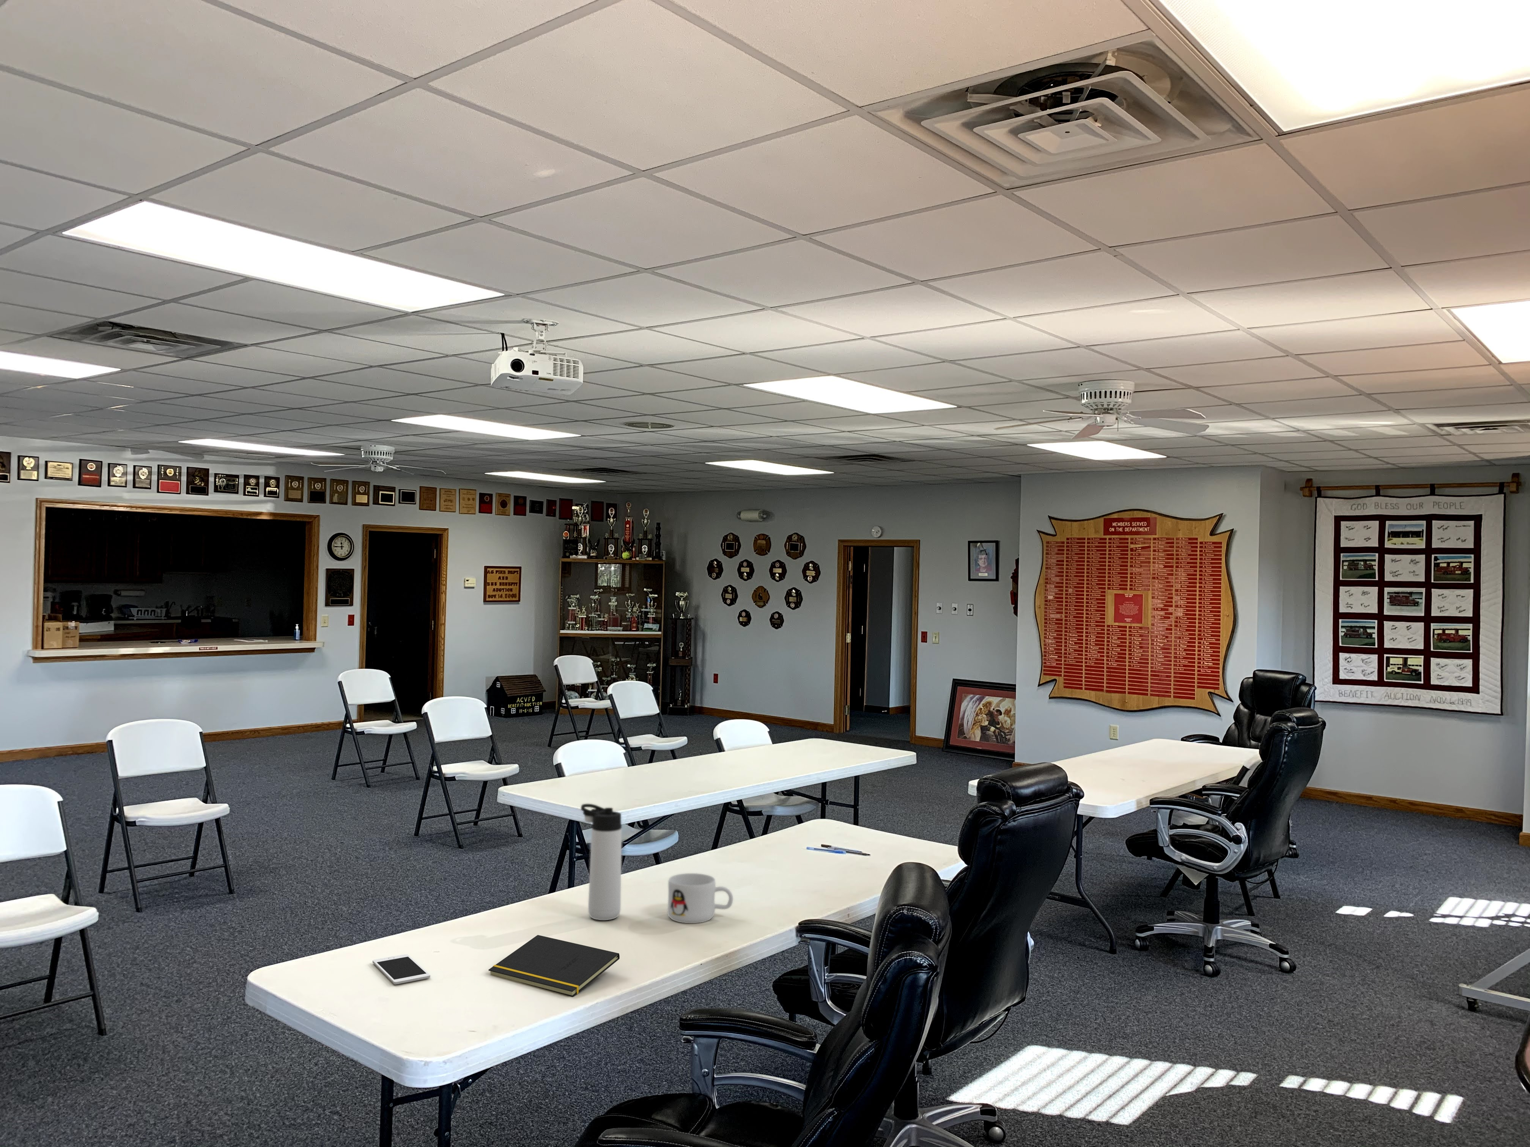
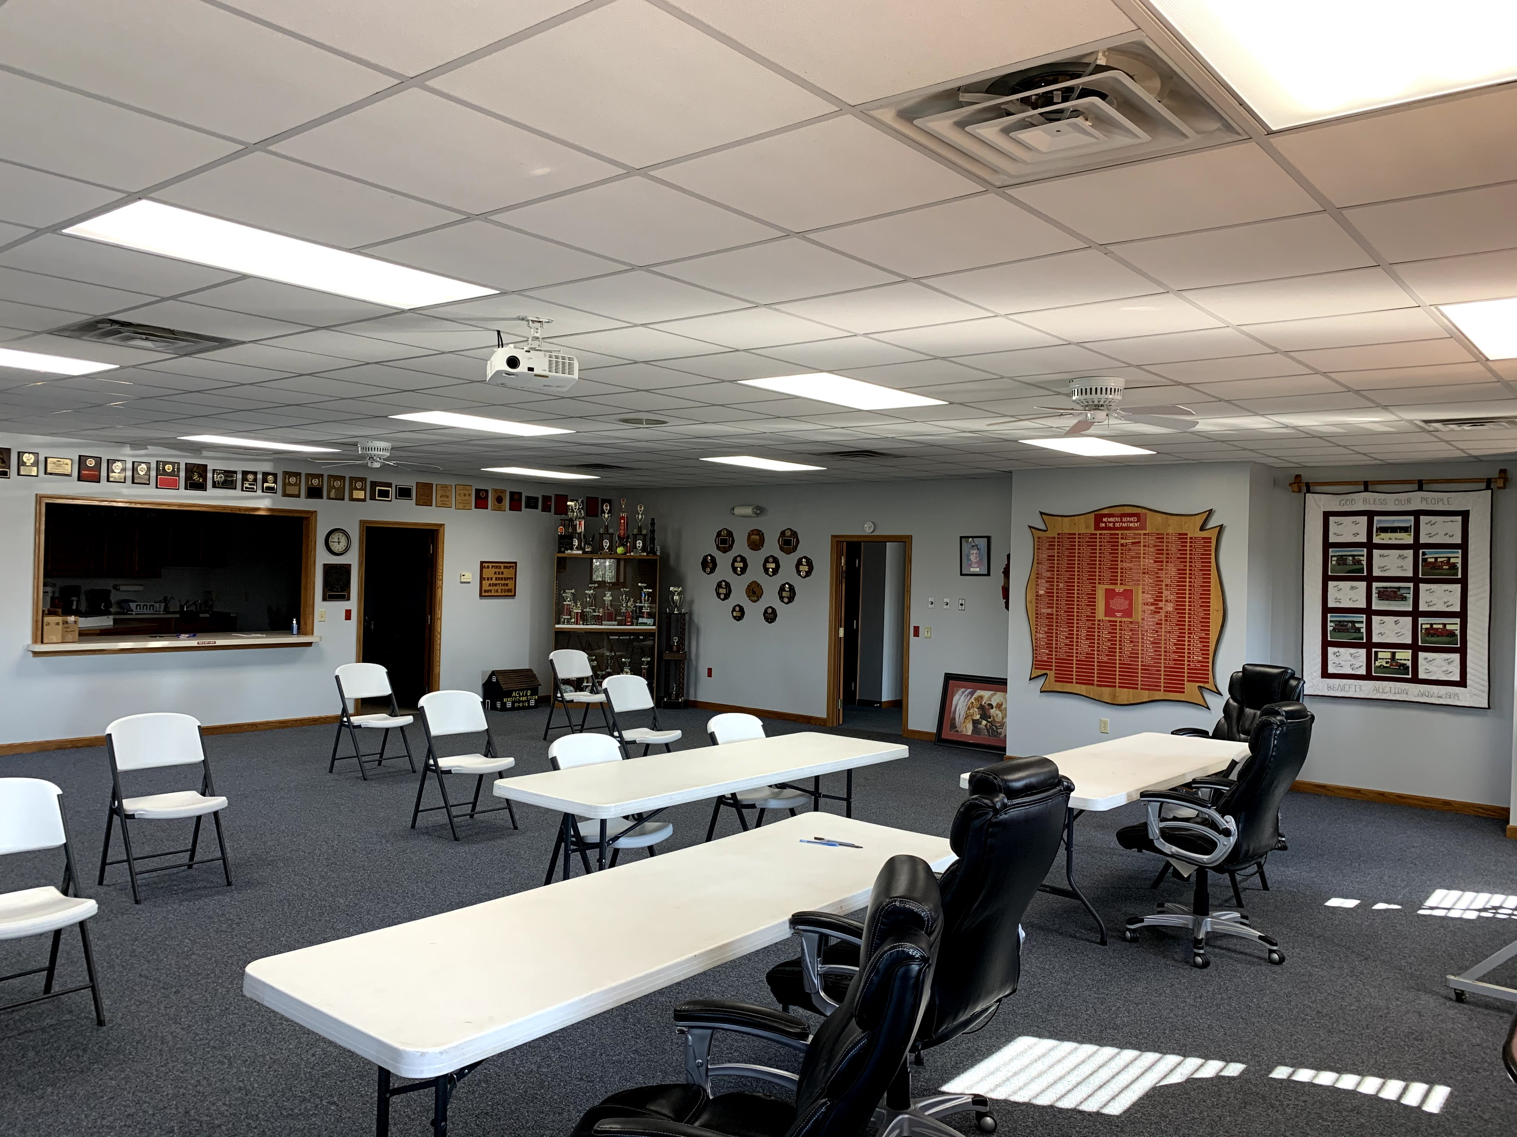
- mug (700, 899)
- thermos bottle (600, 860)
- notepad (554, 964)
- cell phone (401, 969)
